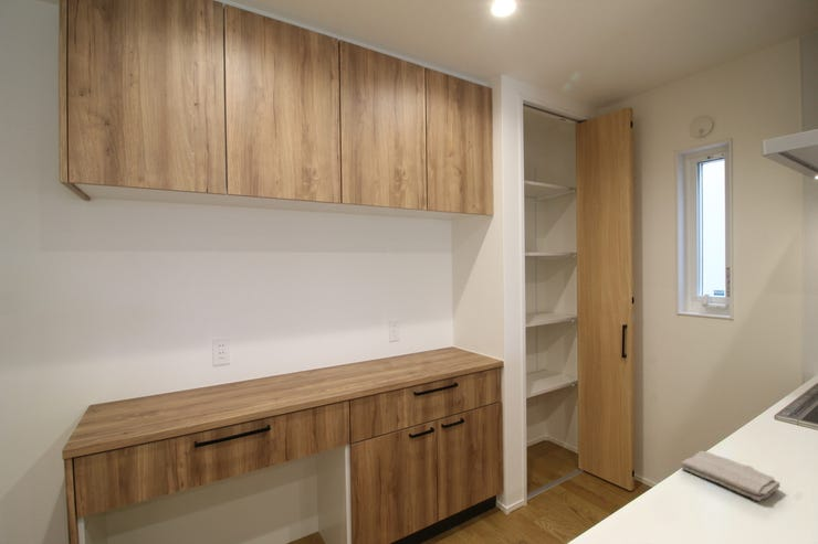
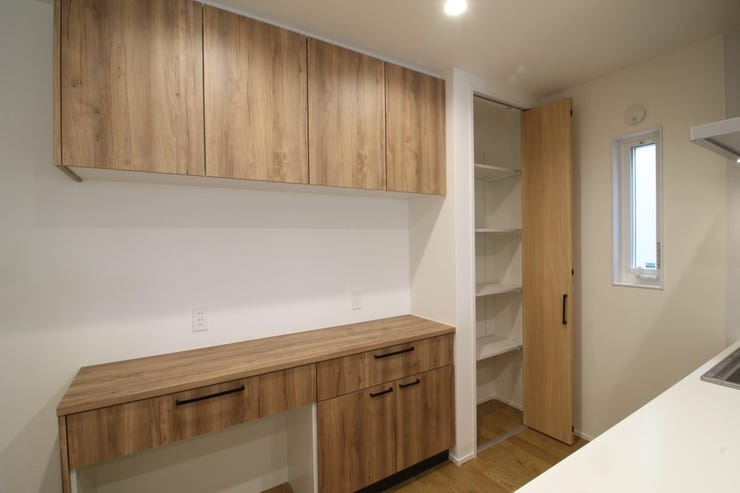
- washcloth (727, 472)
